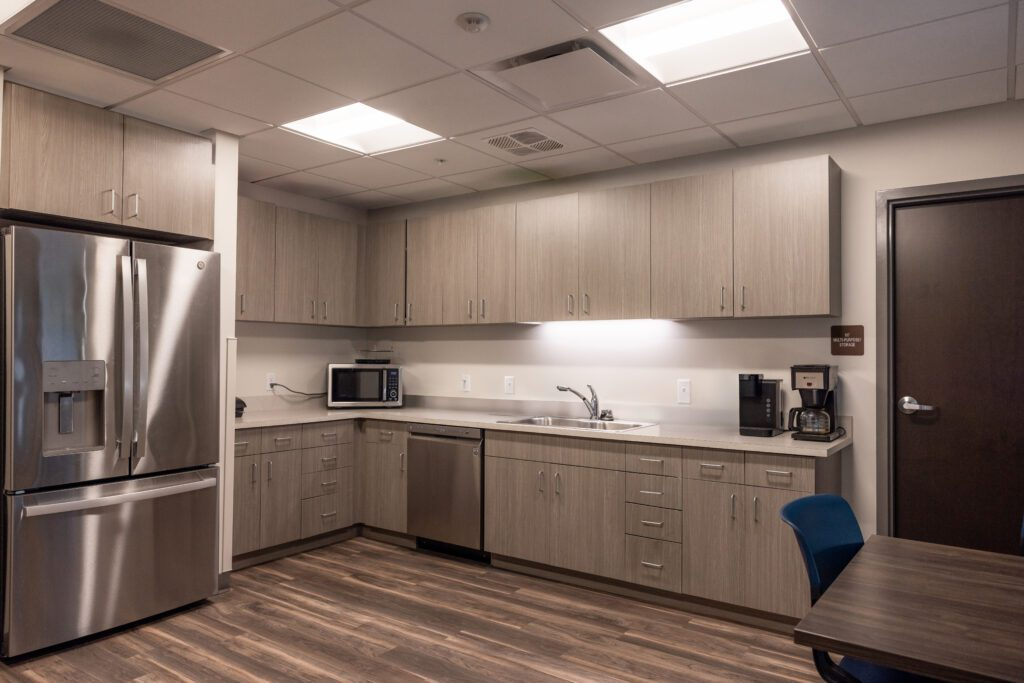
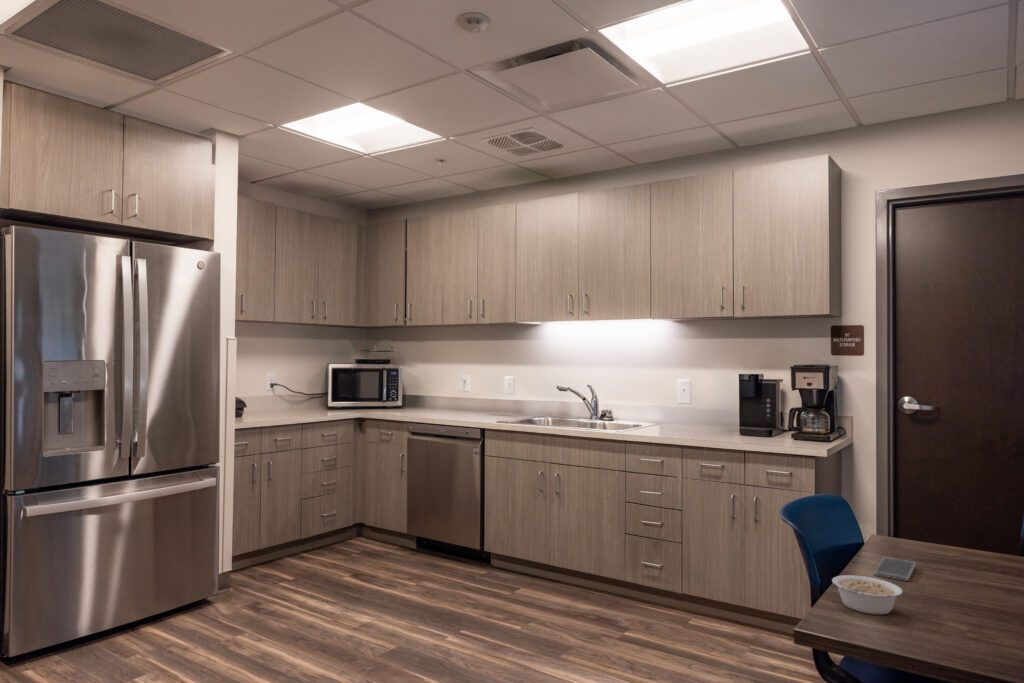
+ legume (869, 594)
+ smartphone (895, 568)
